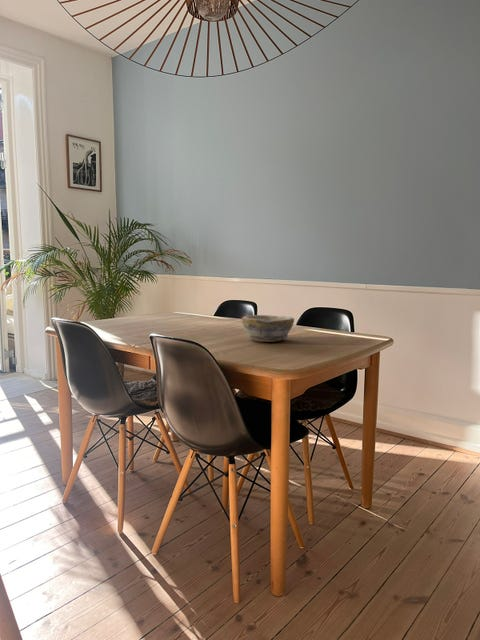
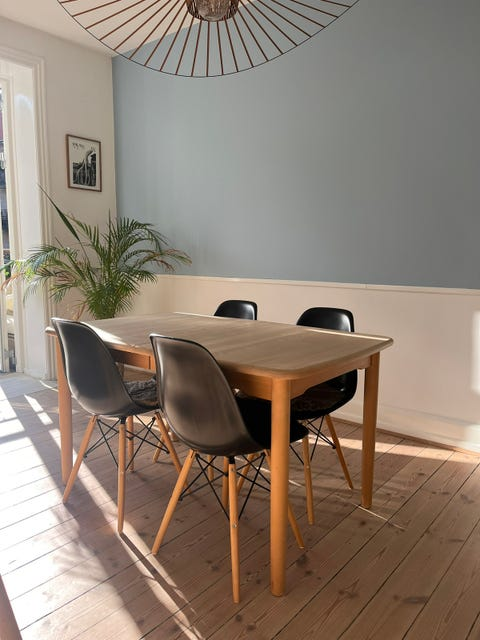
- bowl (267, 328)
